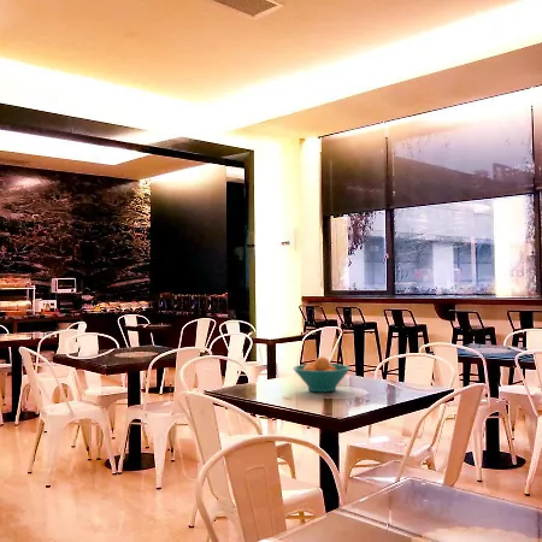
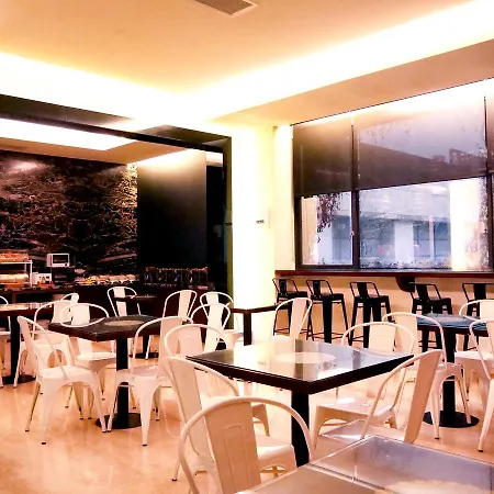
- fruit bowl (322, 373)
